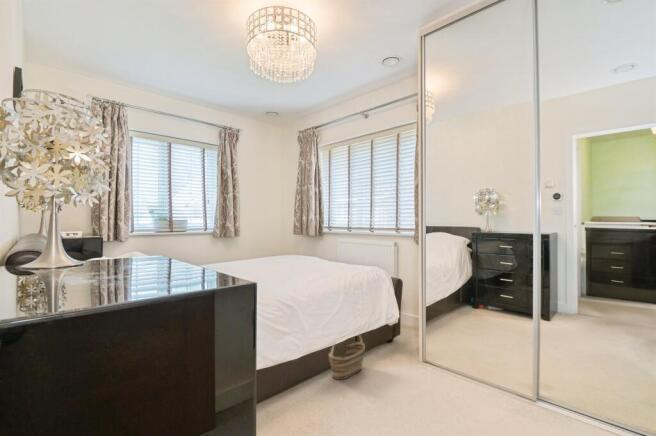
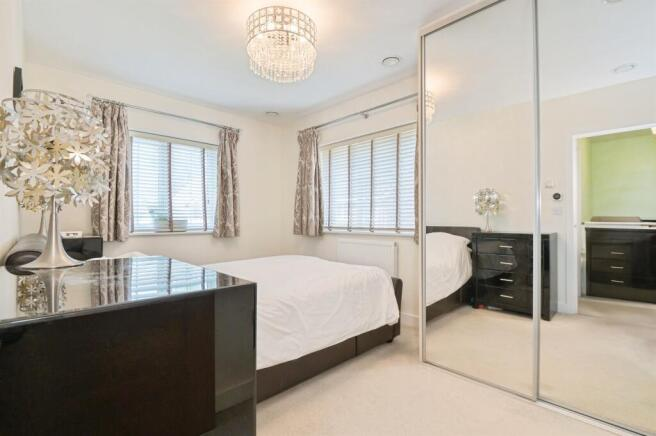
- basket (348, 349)
